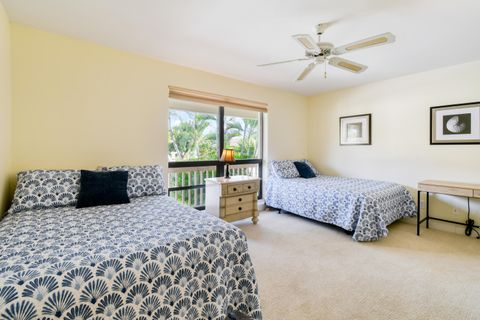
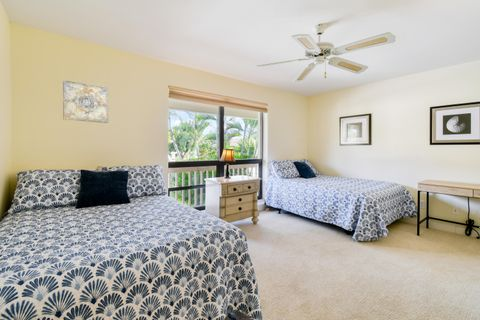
+ wall art (86, 102)
